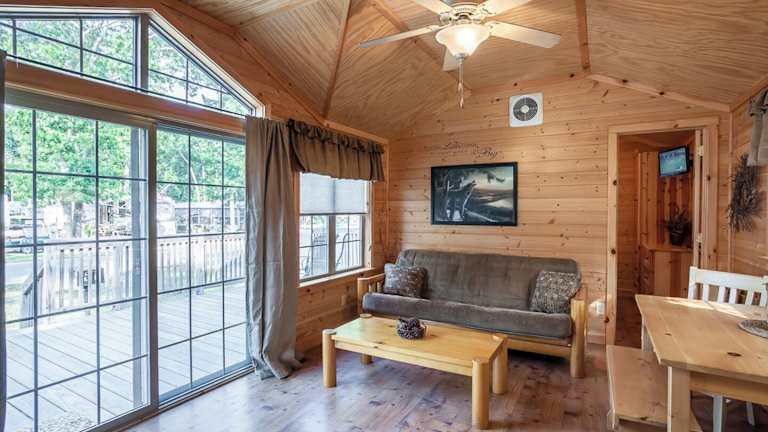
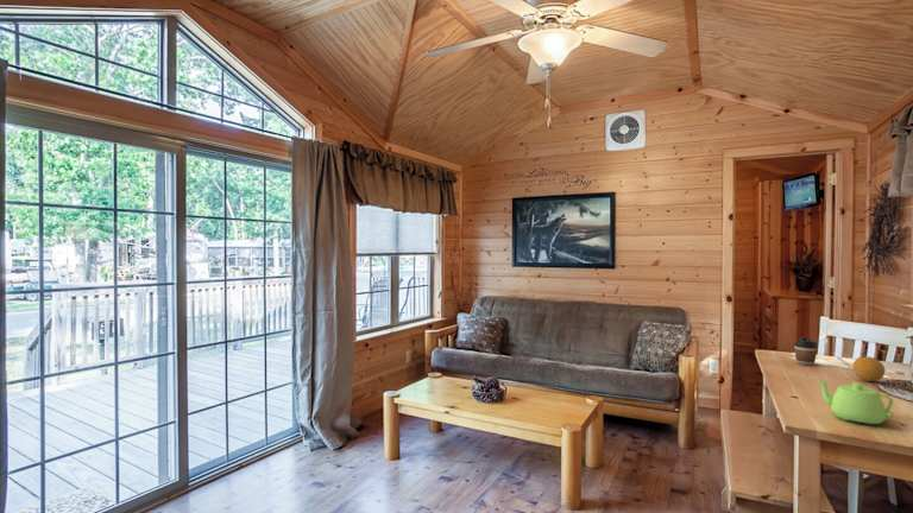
+ coffee cup (805, 350)
+ fruit (868, 368)
+ teapot (852, 400)
